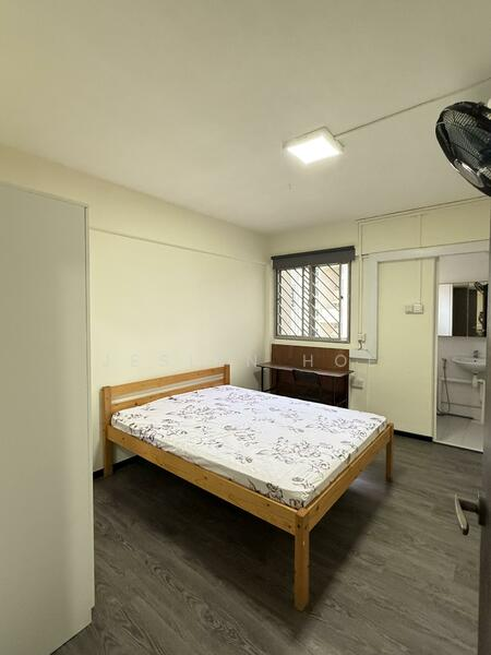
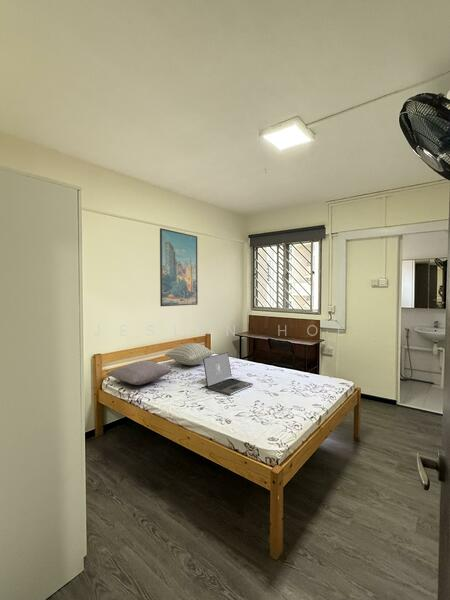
+ laptop (228, 371)
+ pillow (190, 353)
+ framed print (180, 269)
+ pillow (139, 372)
